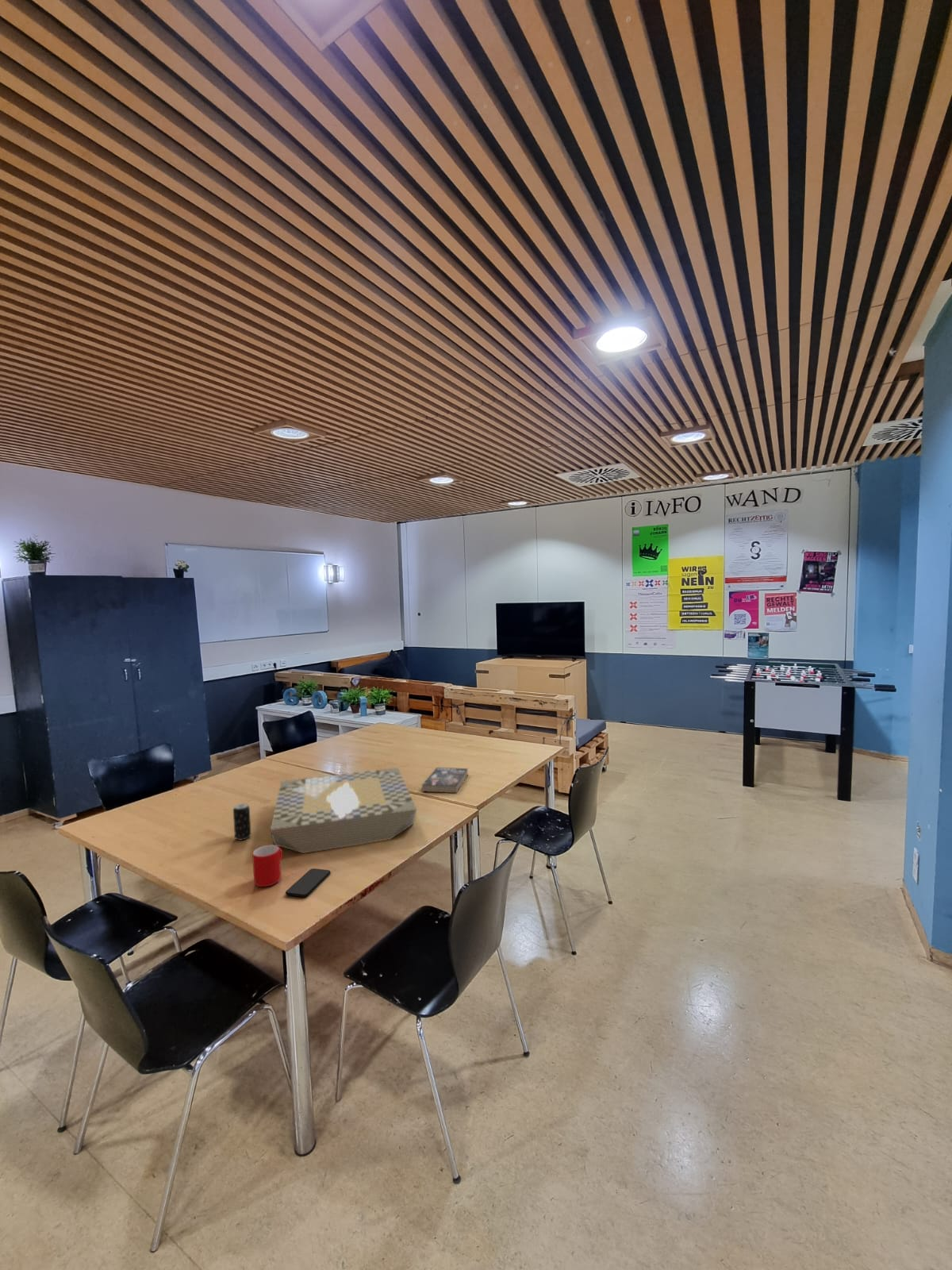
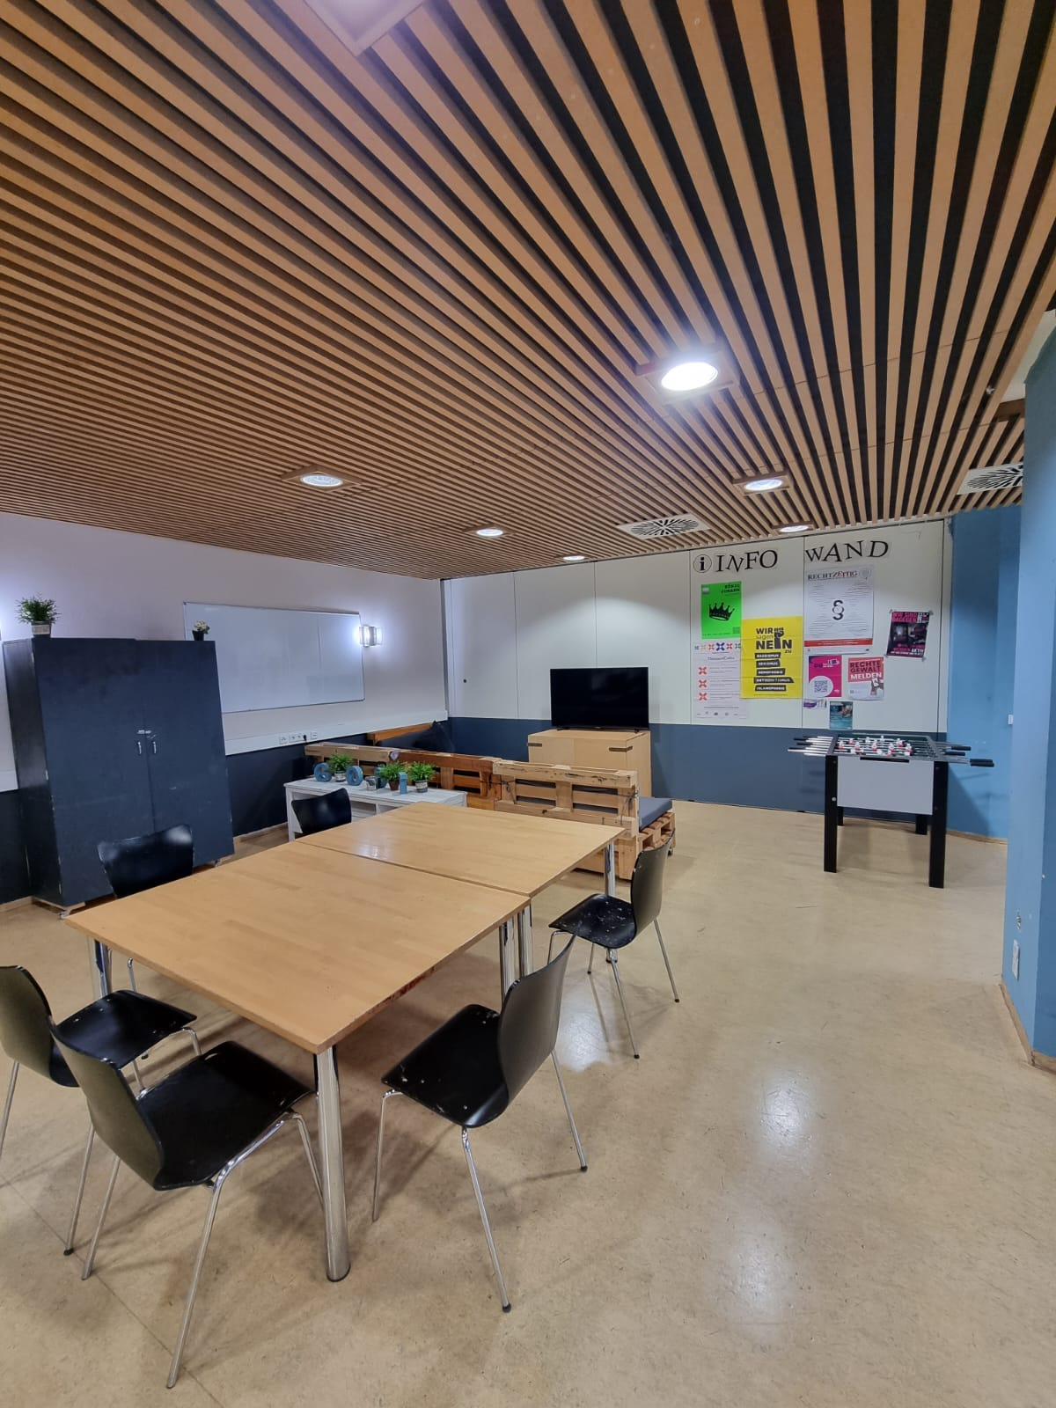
- board game (344, 806)
- book (446, 779)
- mug (271, 863)
- smartphone (309, 882)
- beverage can (242, 822)
